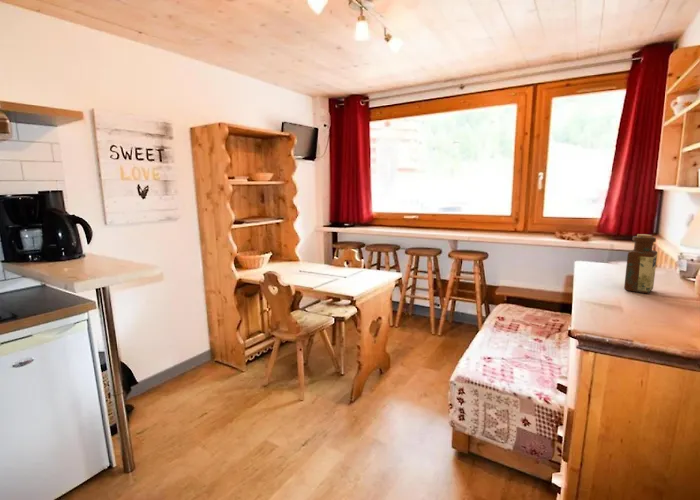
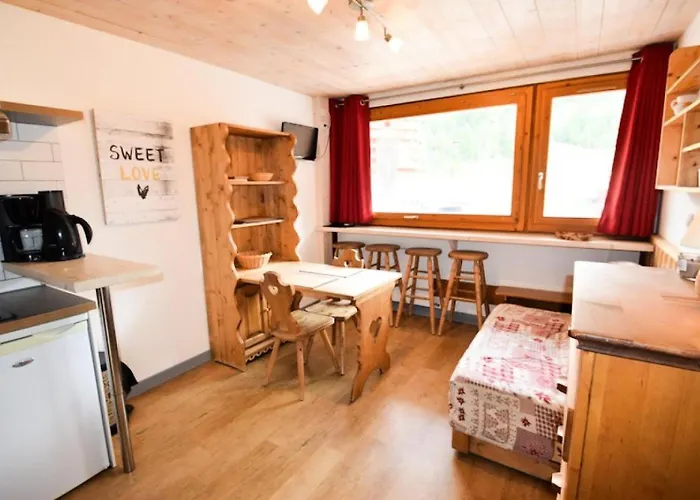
- bottle (641, 262)
